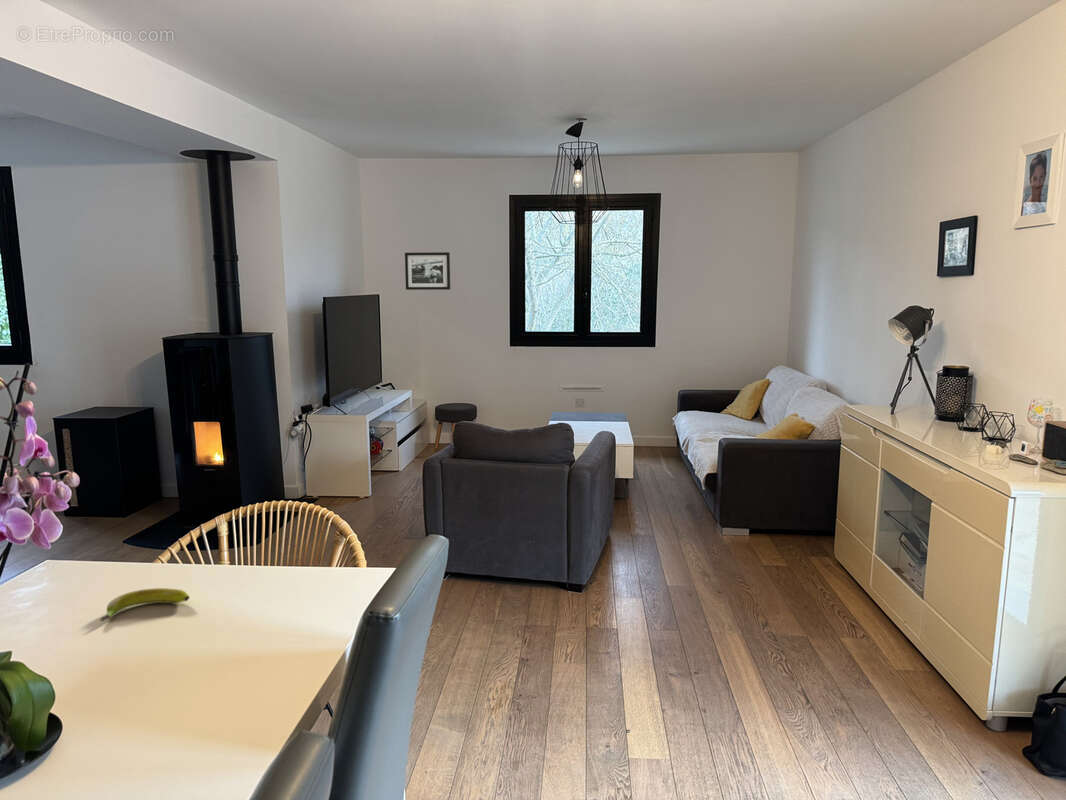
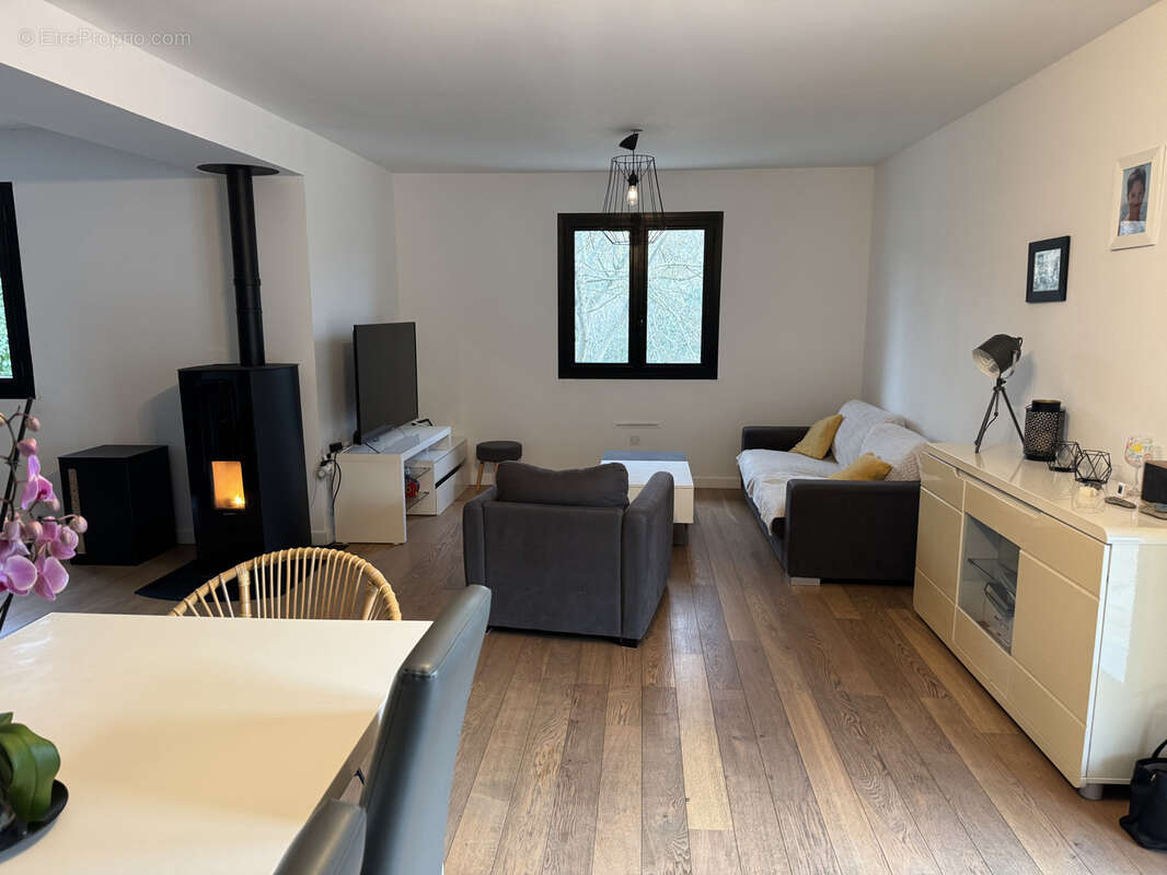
- banana (144, 600)
- picture frame (427, 271)
